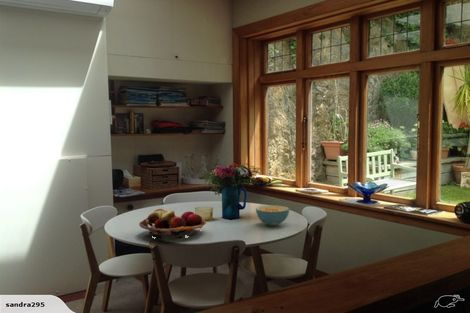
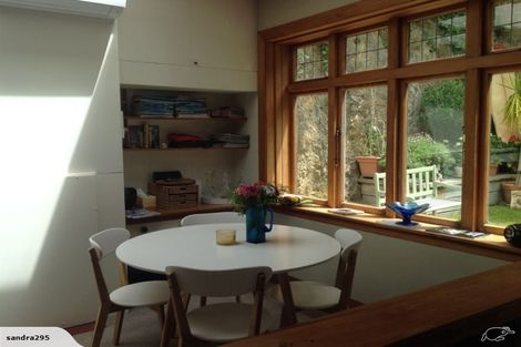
- fruit basket (172, 222)
- cereal bowl (272, 216)
